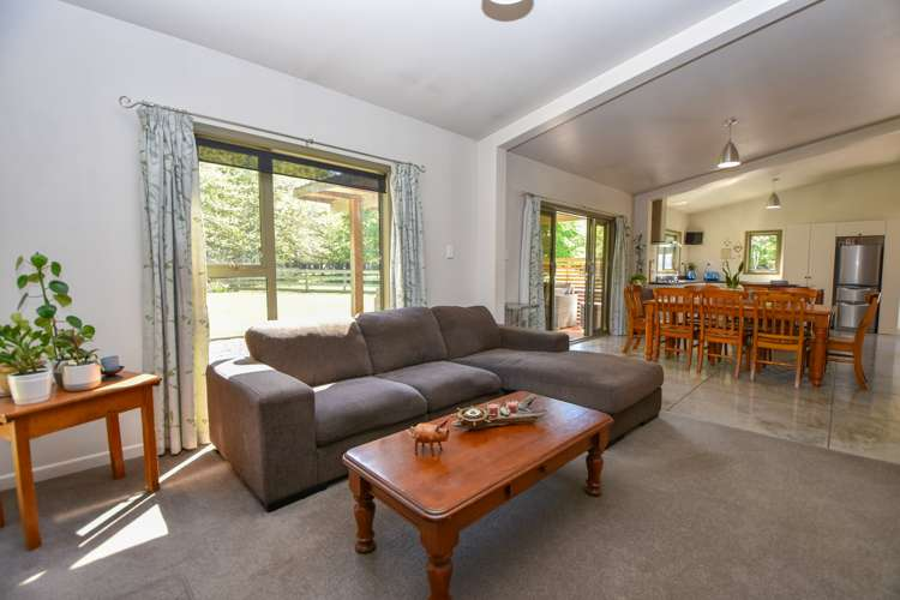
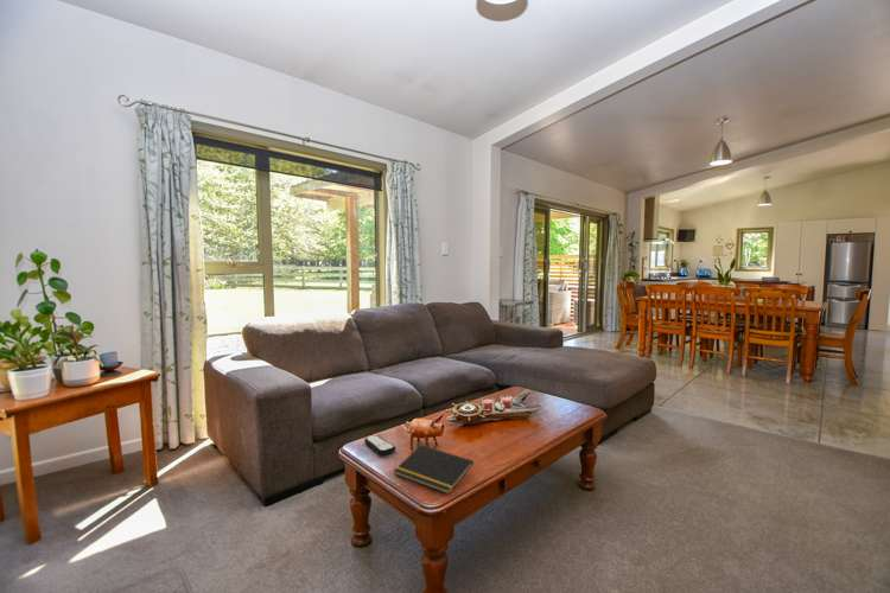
+ remote control (379, 444)
+ notepad (433, 467)
